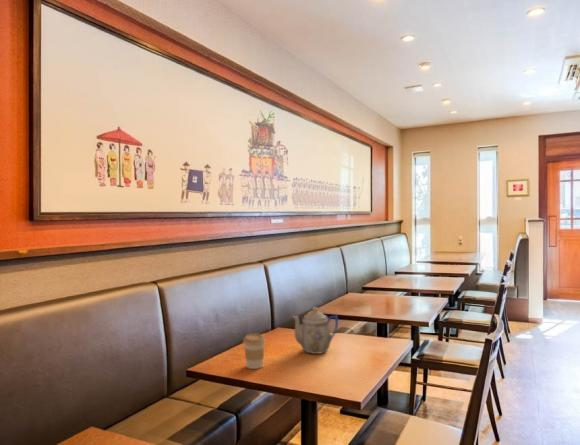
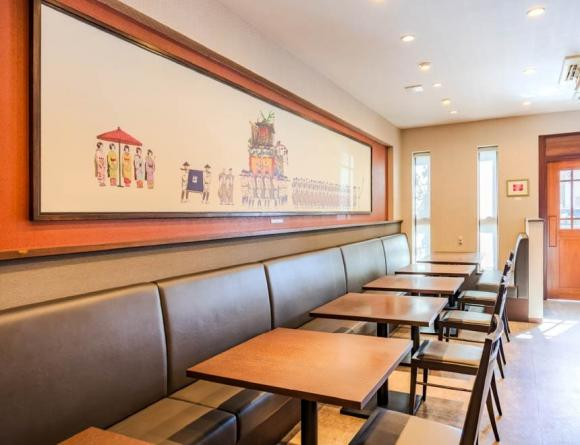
- teapot (315, 329)
- coffee cup (254, 350)
